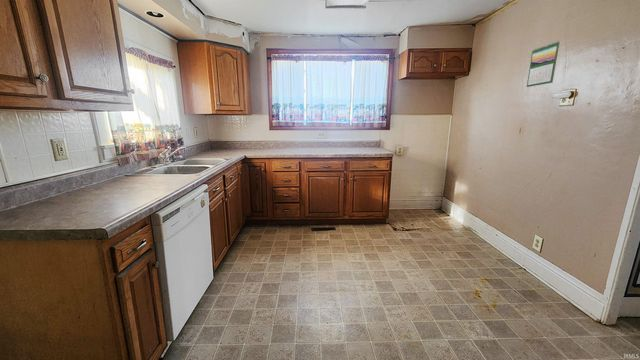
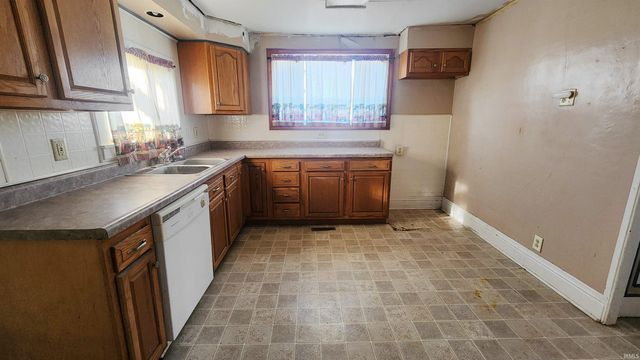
- calendar (542, 65)
